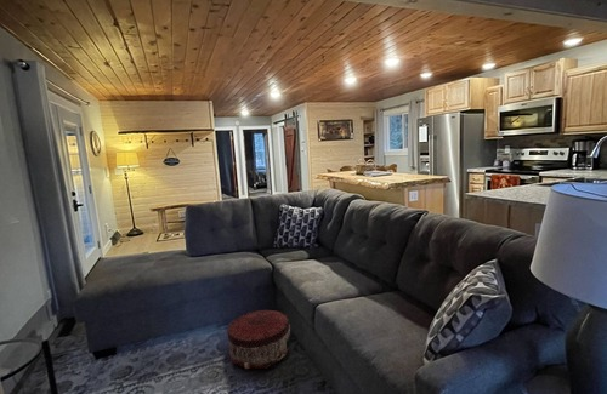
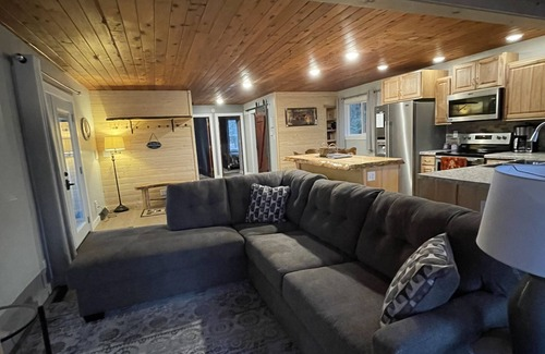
- pouf (260, 335)
